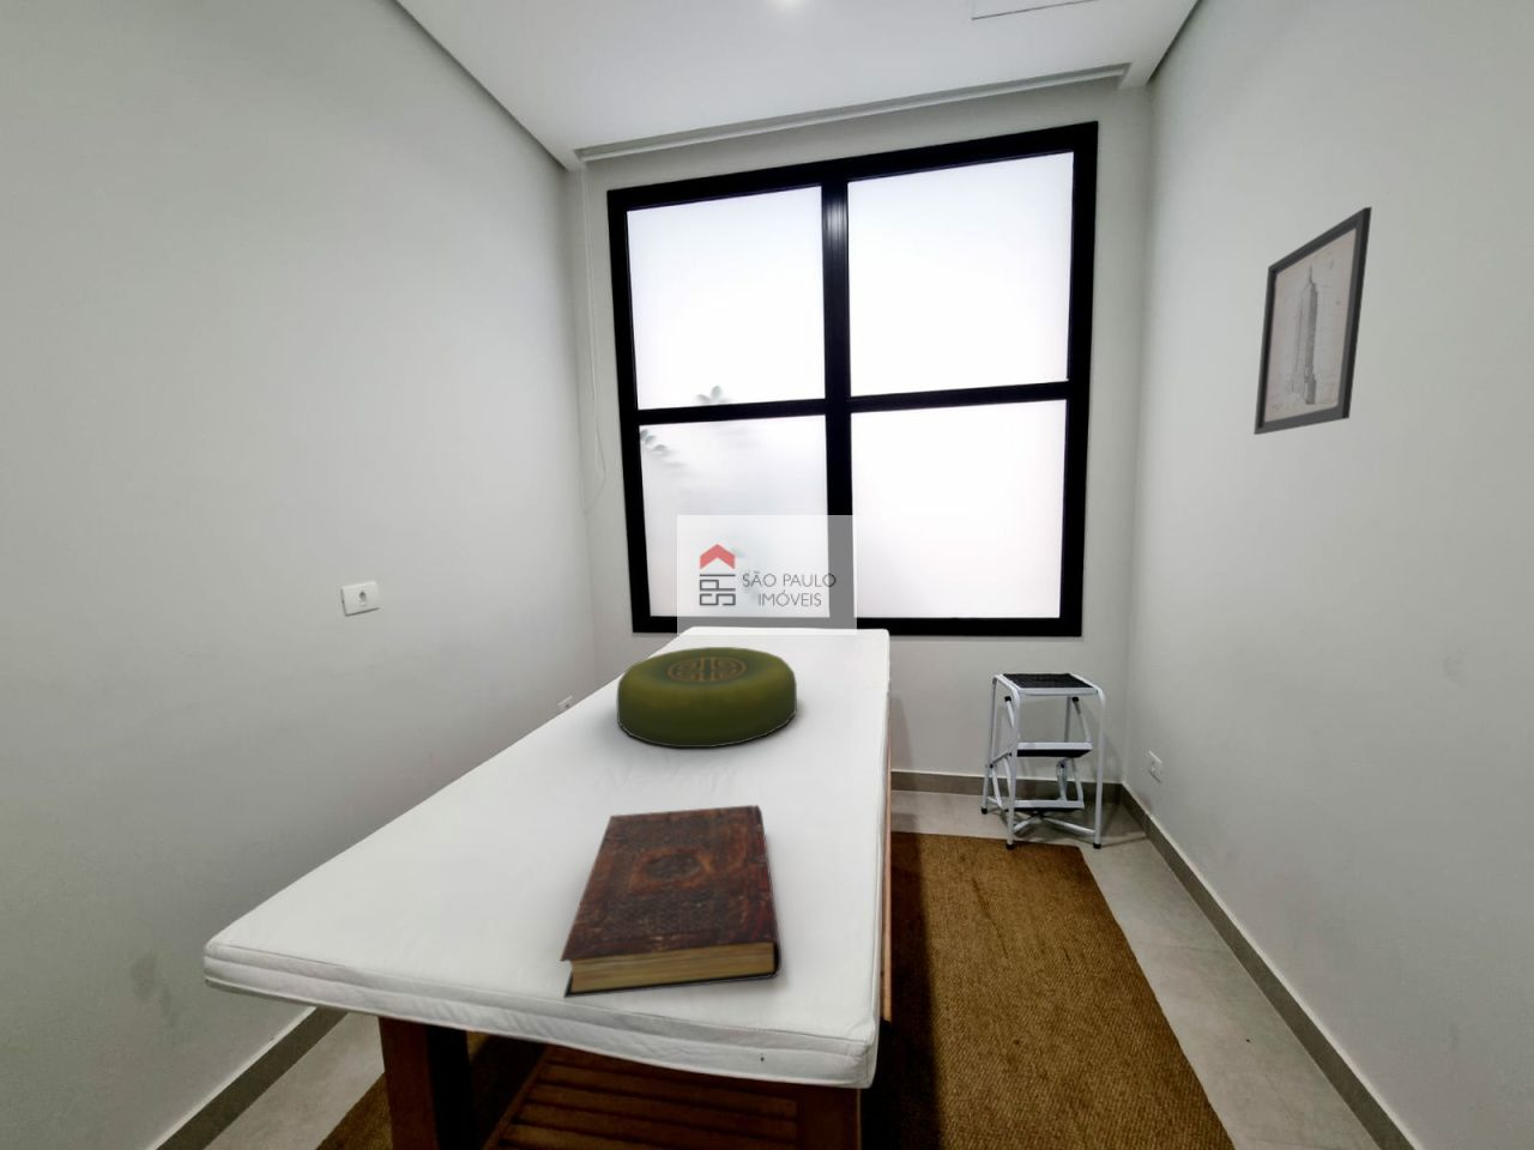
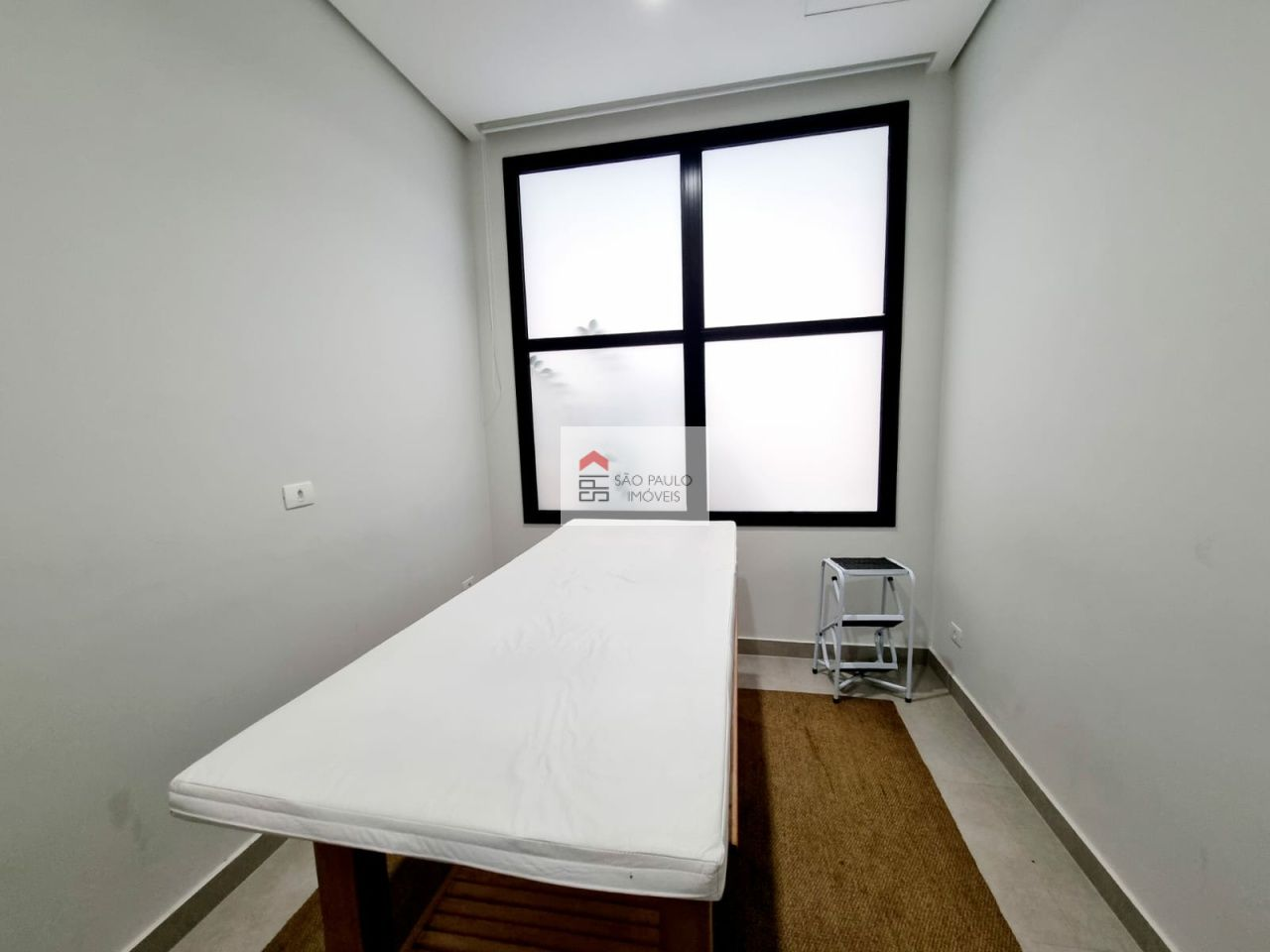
- book (682, 882)
- wall art (1305, 336)
- cushion (707, 687)
